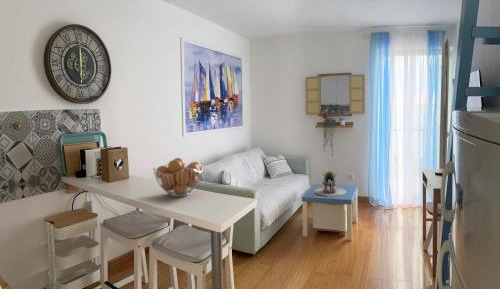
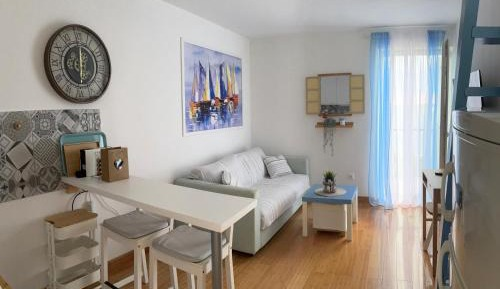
- fruit basket (178, 176)
